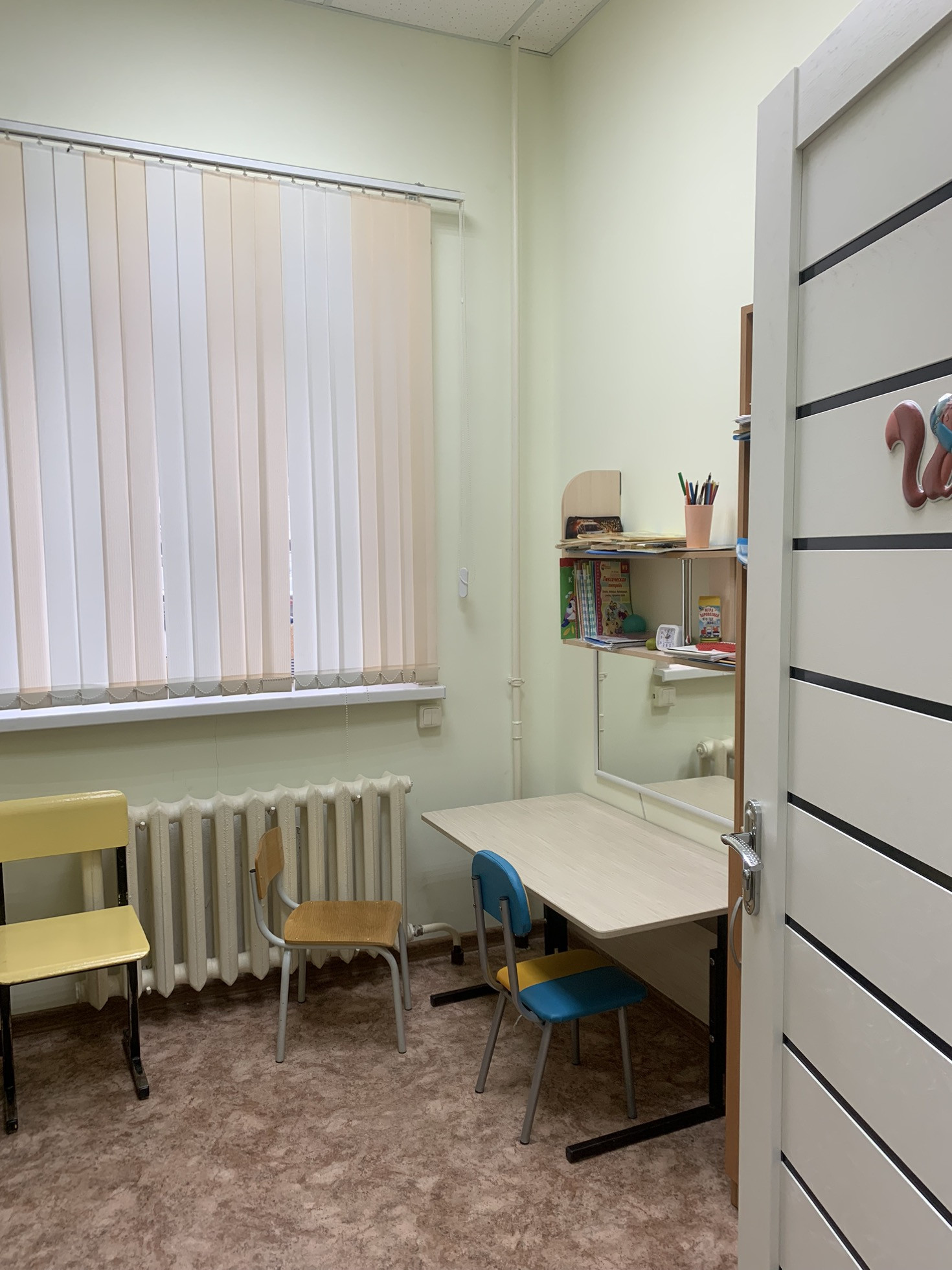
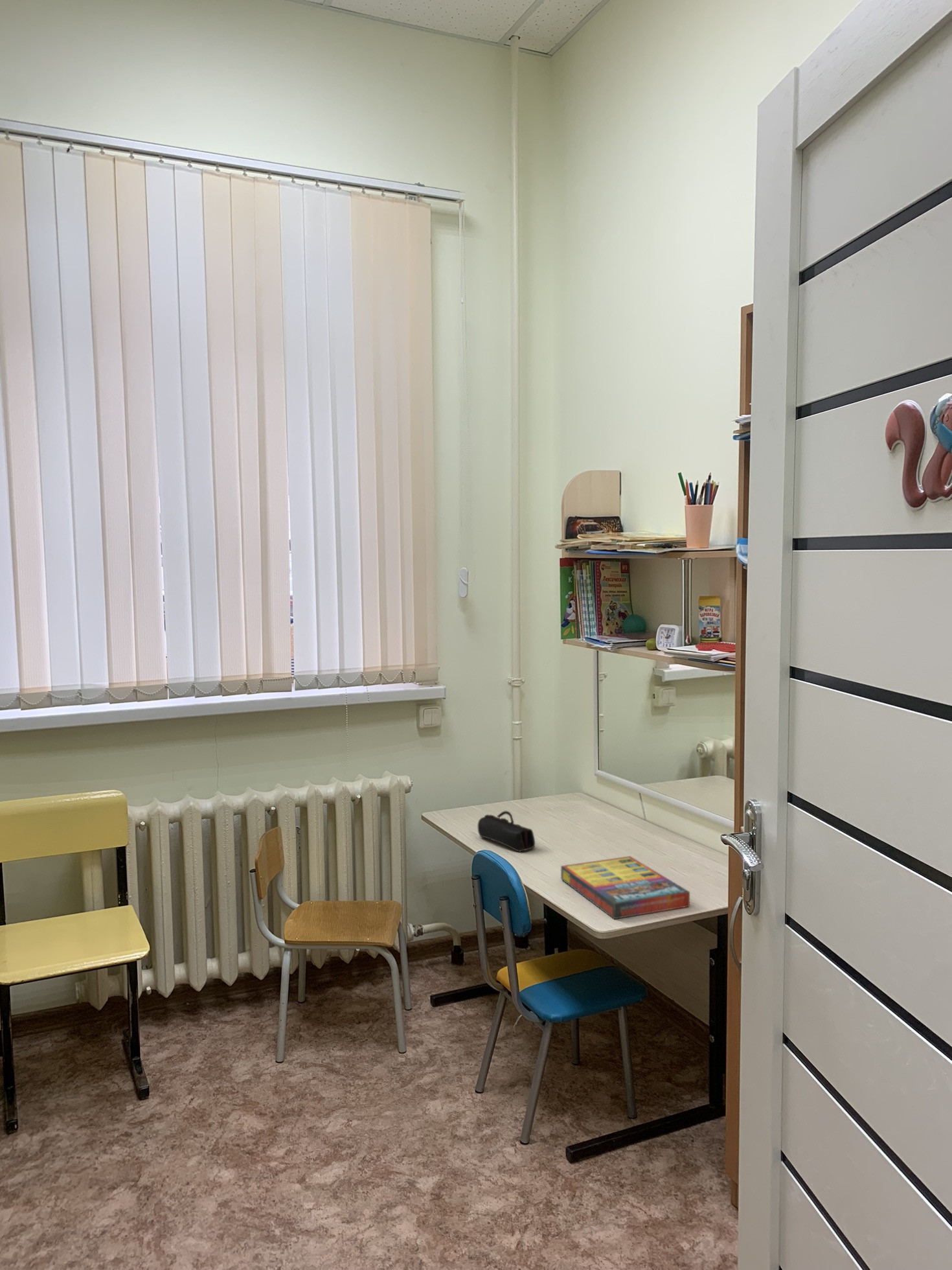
+ game compilation box (622, 885)
+ pencil case (505, 827)
